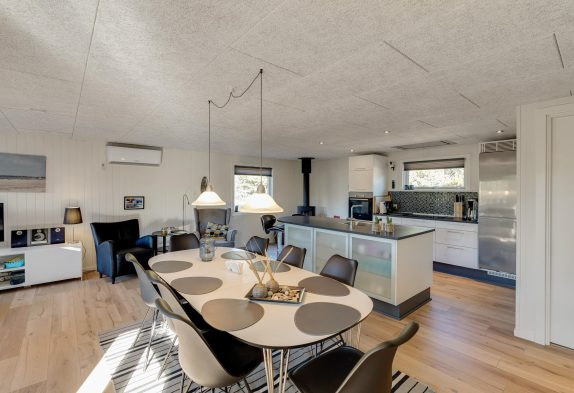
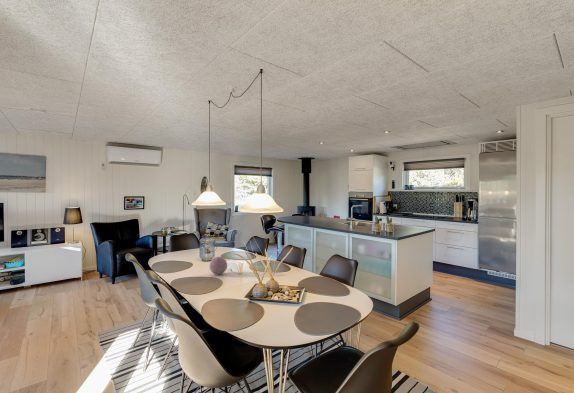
+ decorative orb (218, 265)
